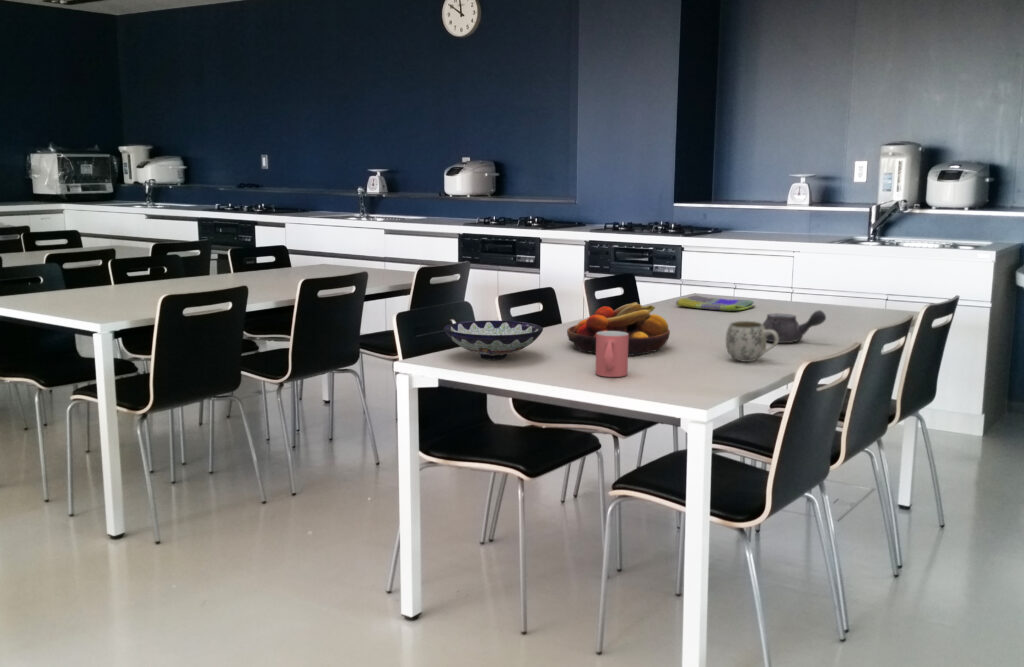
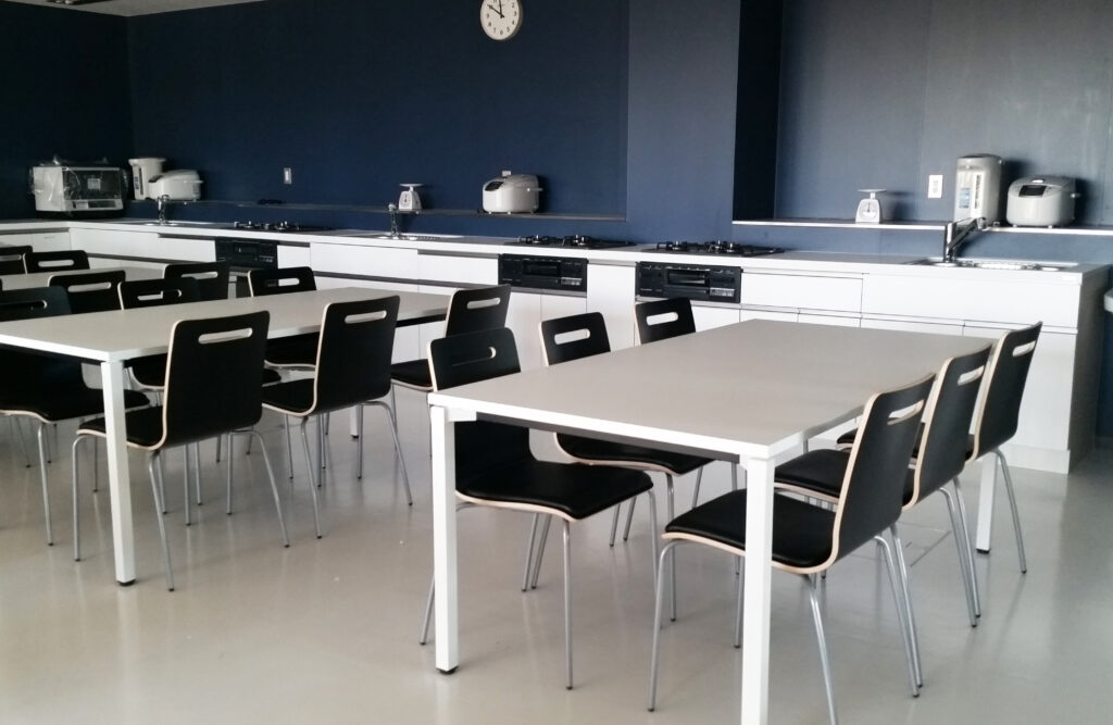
- dish towel (714, 303)
- mug (752, 342)
- teapot (791, 325)
- bowl (493, 342)
- fruit bowl (618, 325)
- mug (611, 355)
